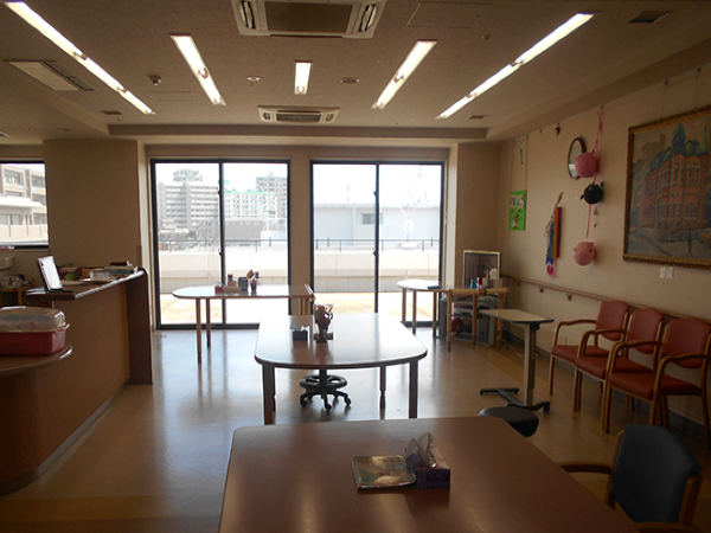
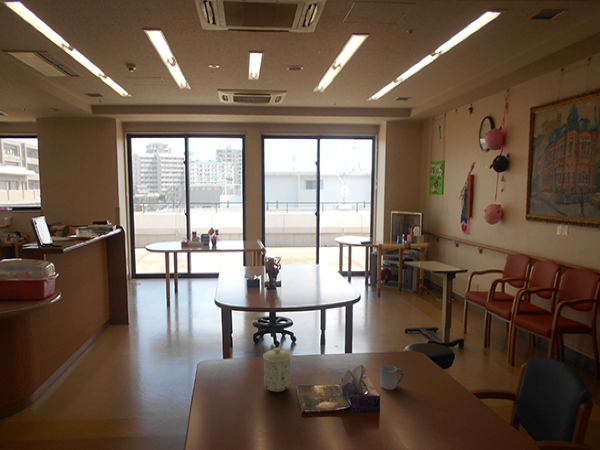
+ cup (391, 376)
+ mug (277, 369)
